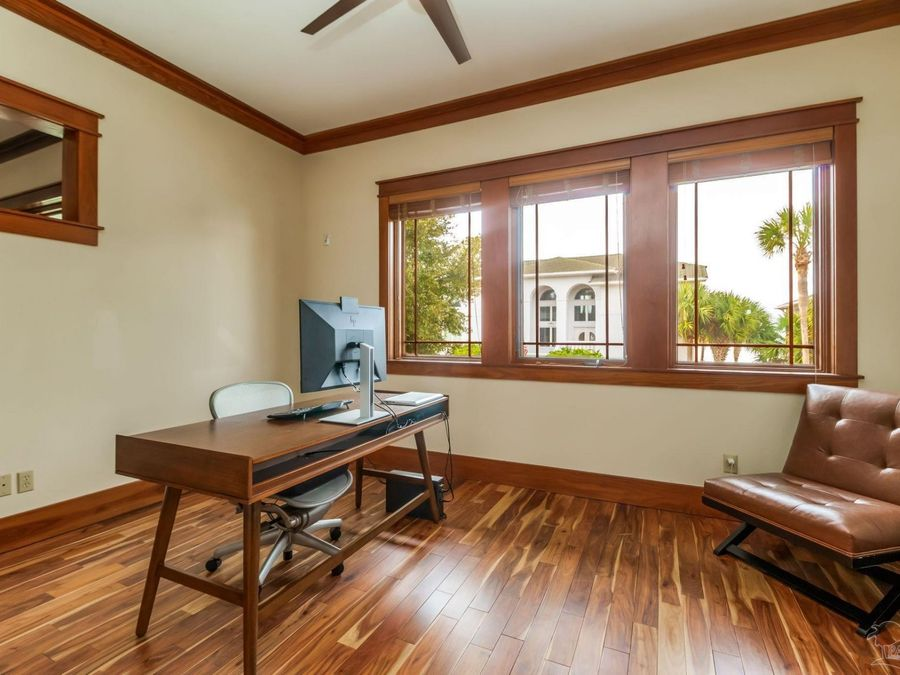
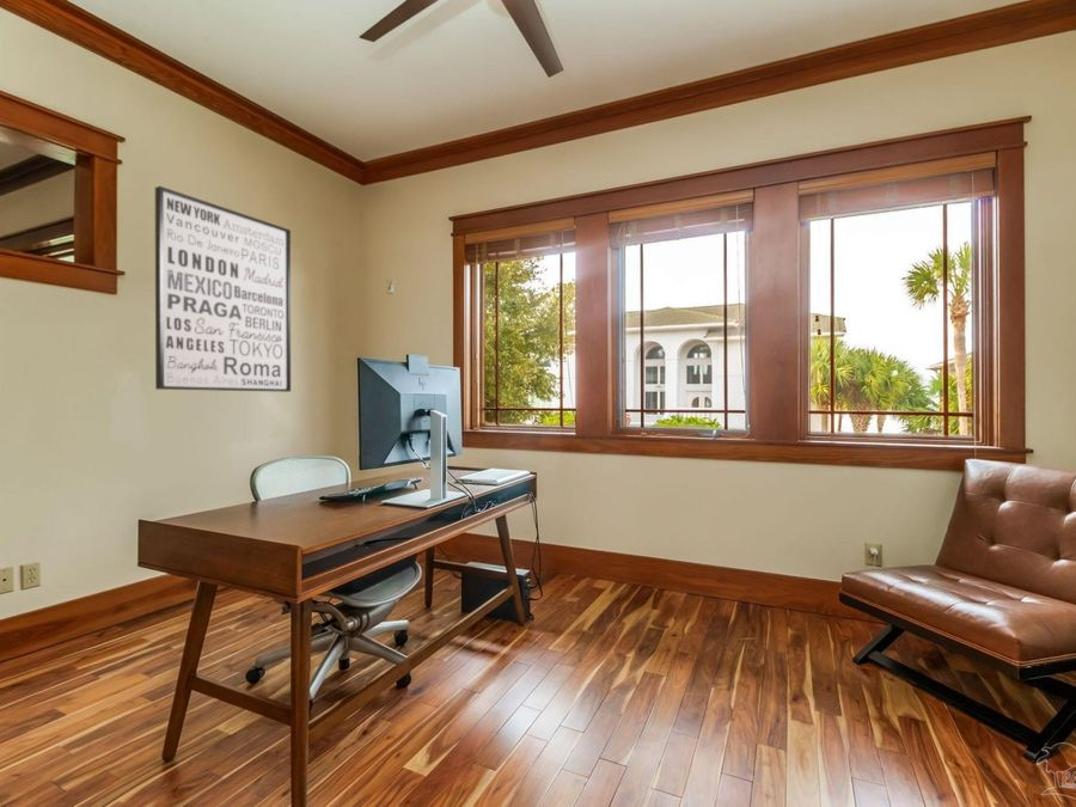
+ wall art (230, 300)
